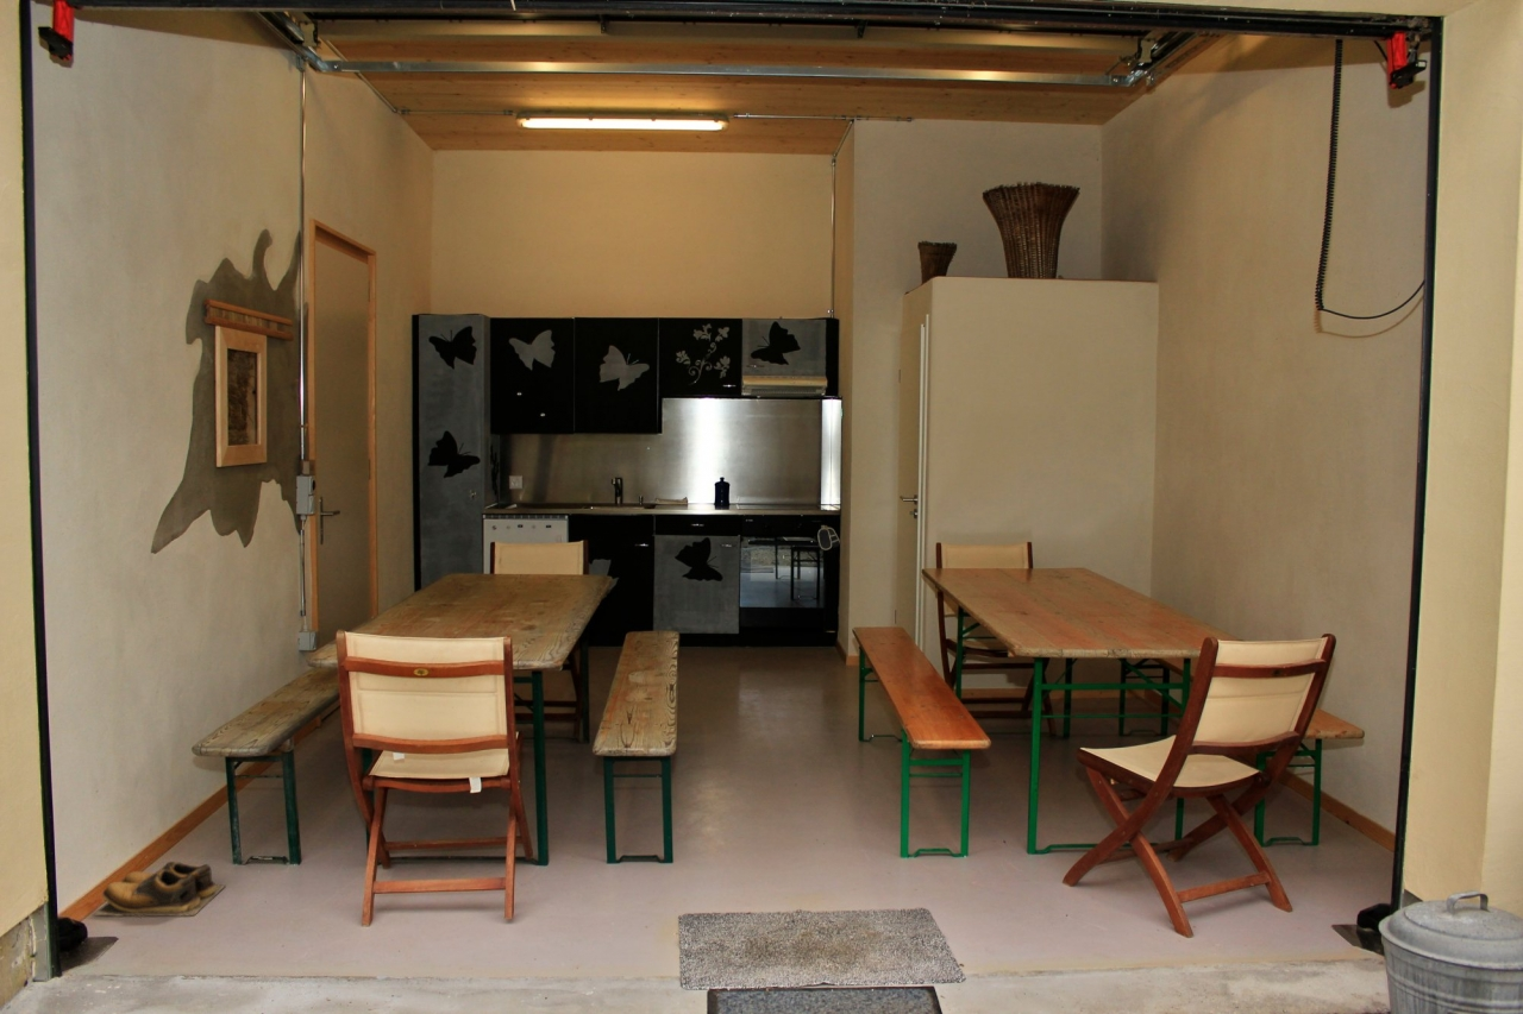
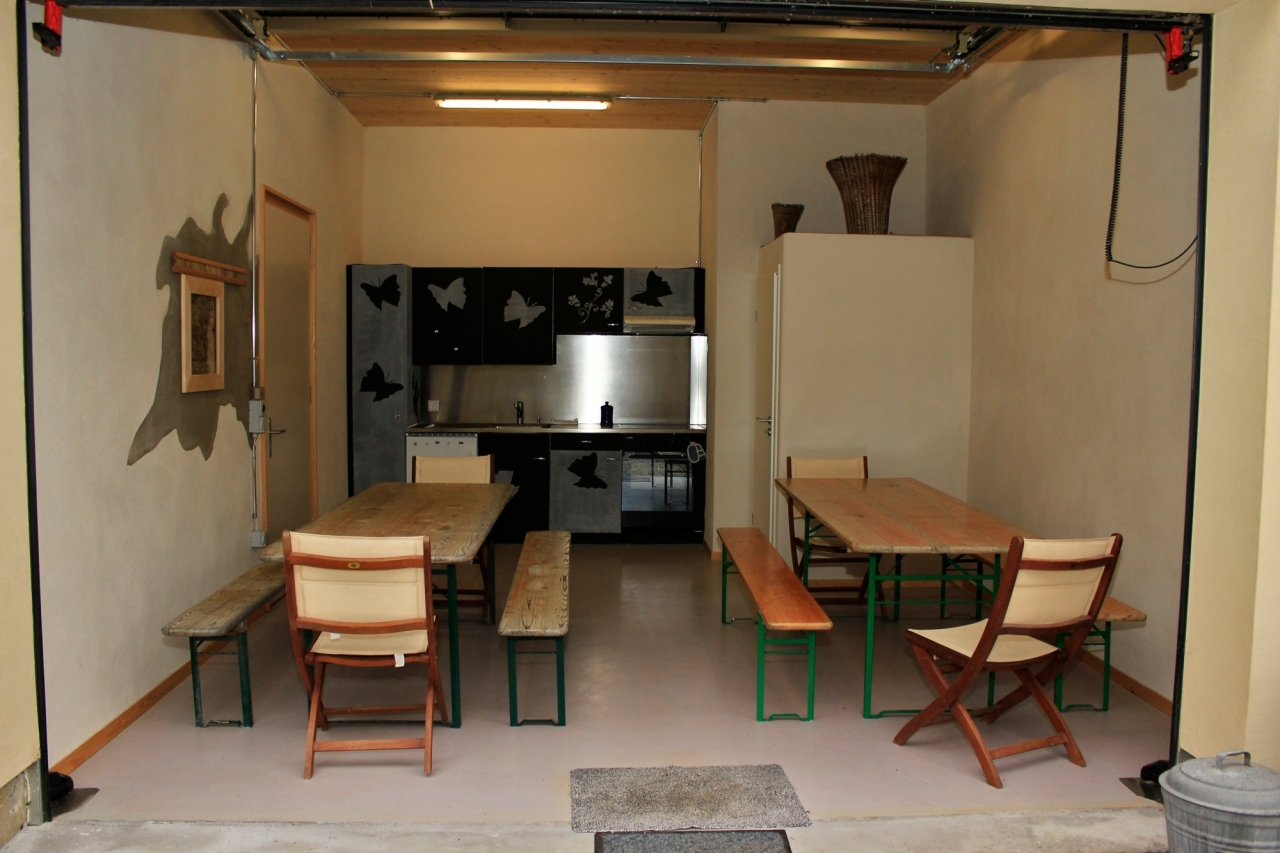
- shoes (161, 883)
